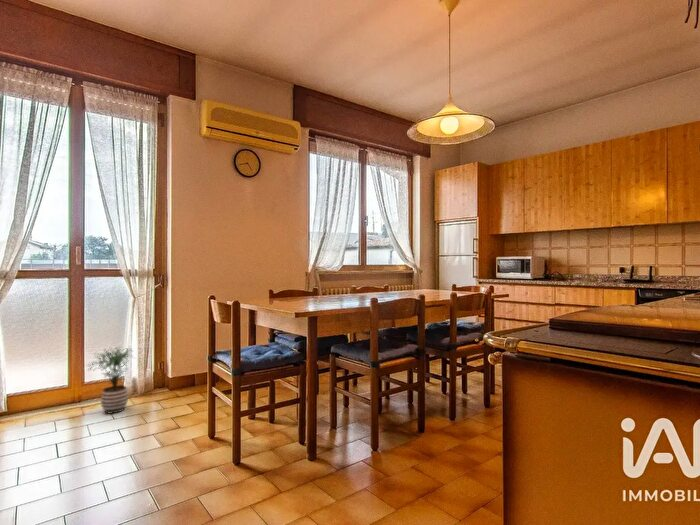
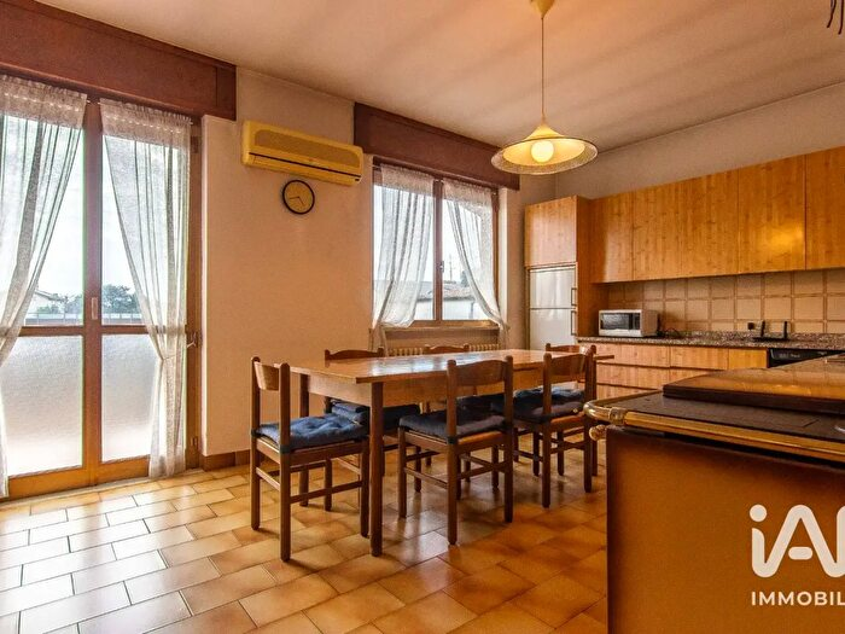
- potted plant (113, 378)
